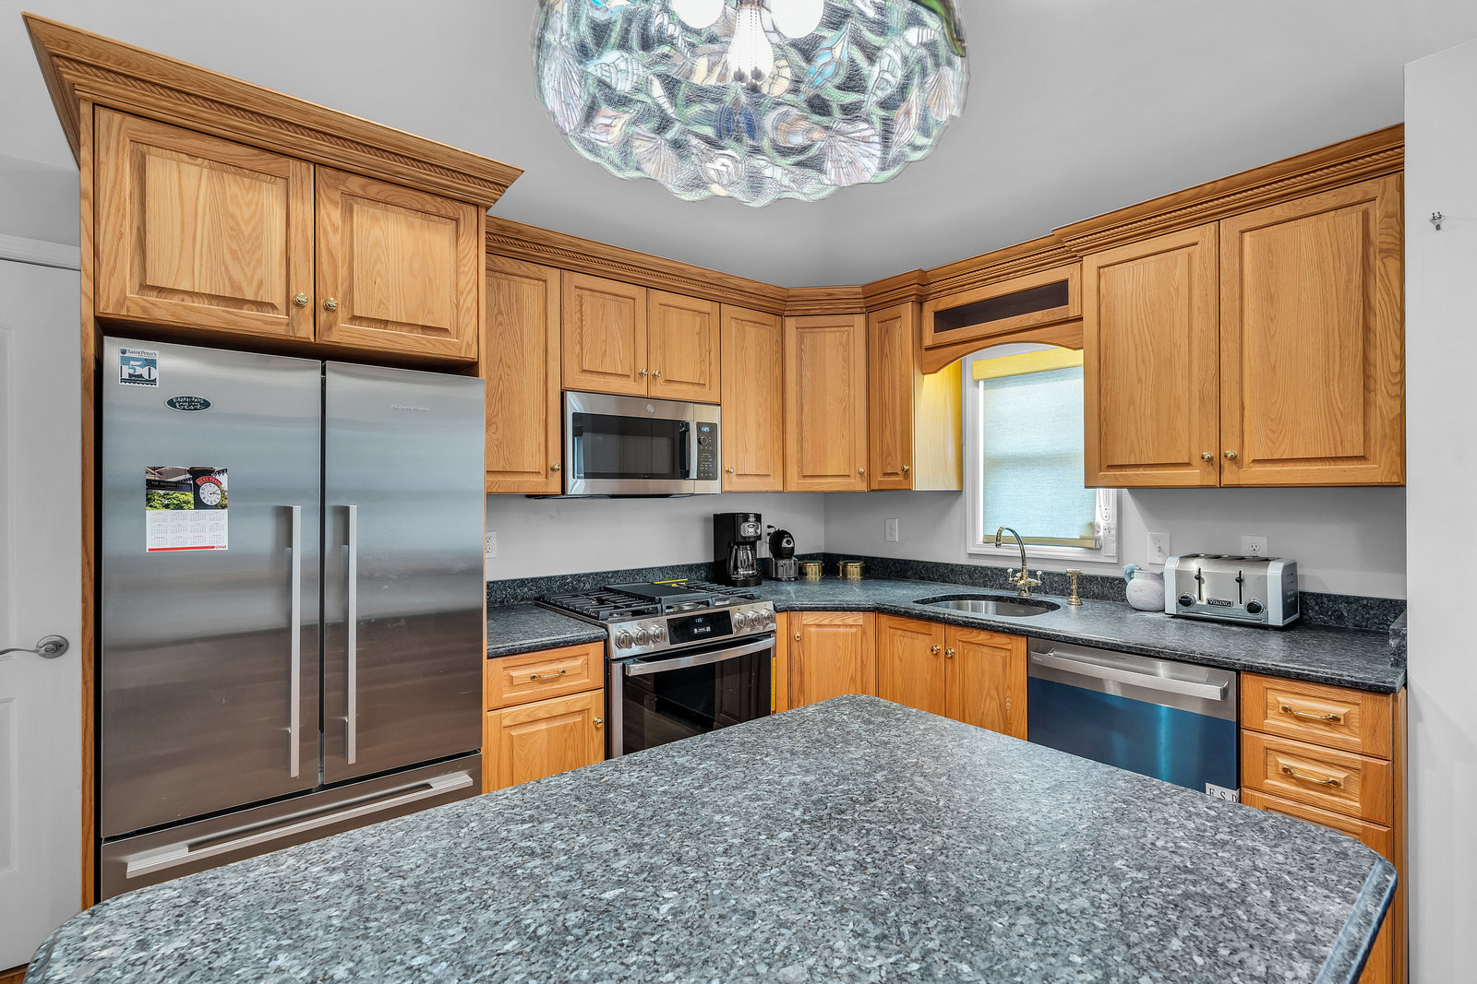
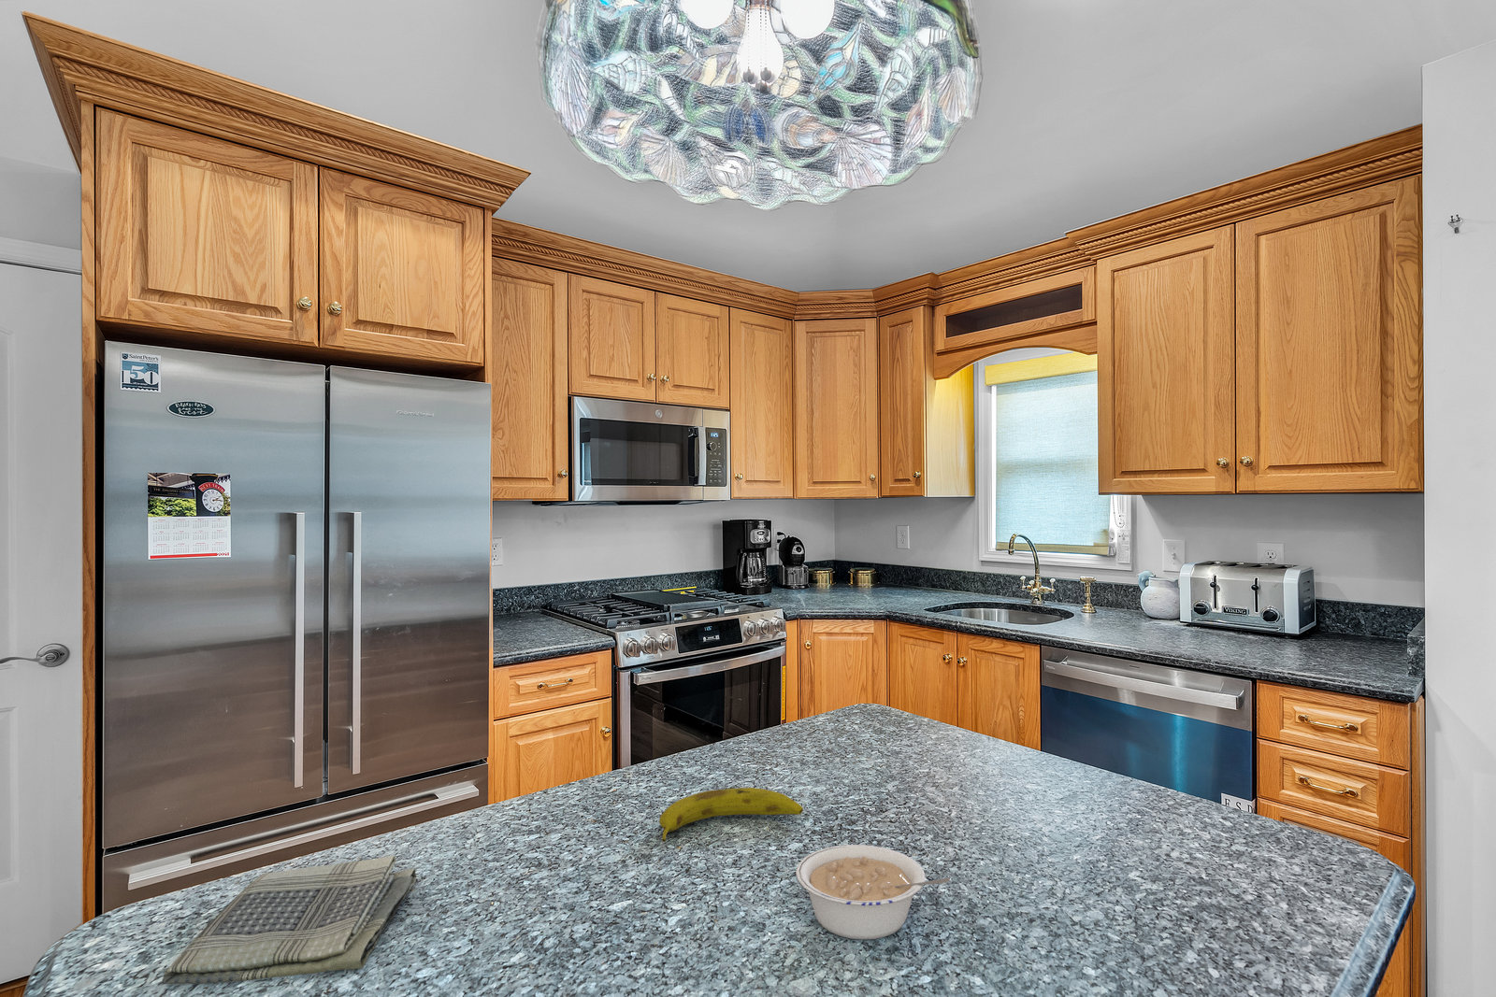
+ fruit (731, 811)
+ dish towel (307, 912)
+ legume (865, 889)
